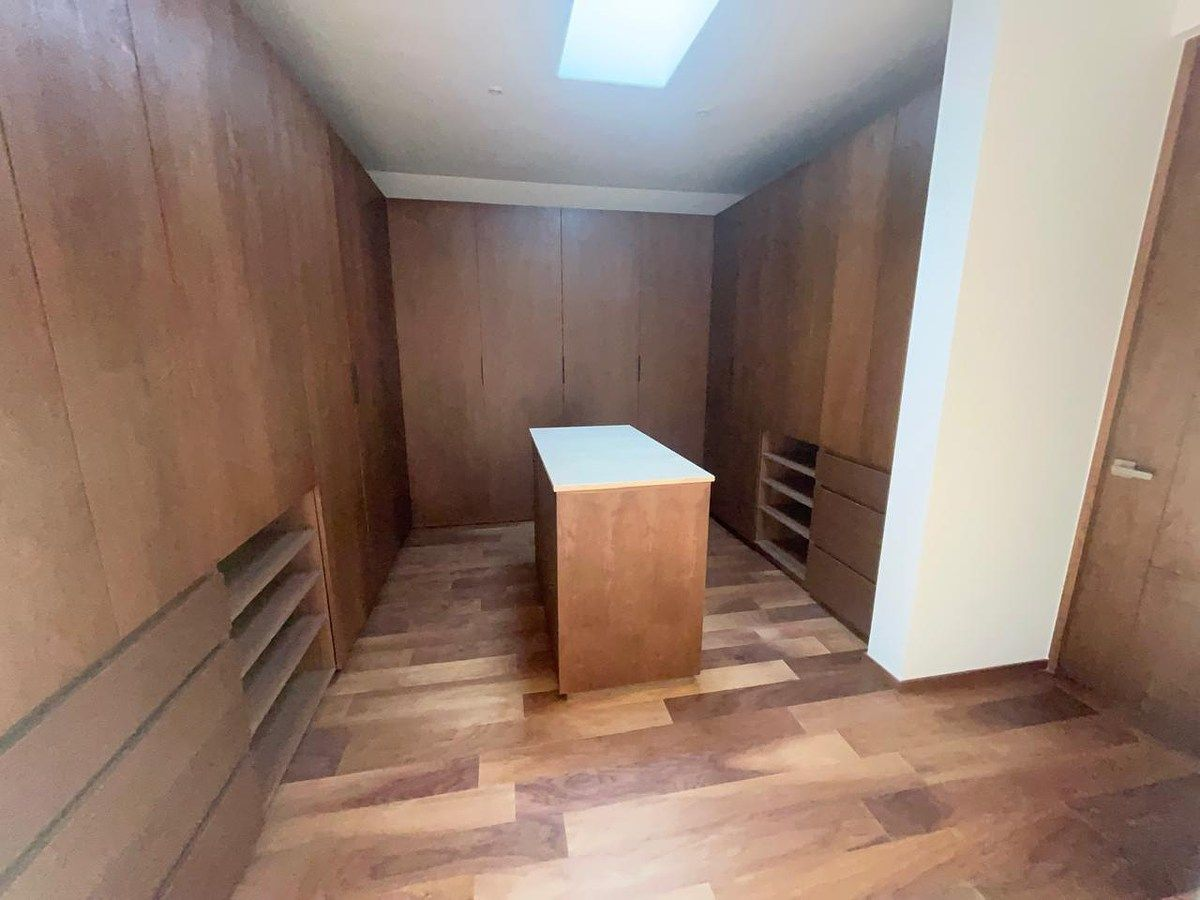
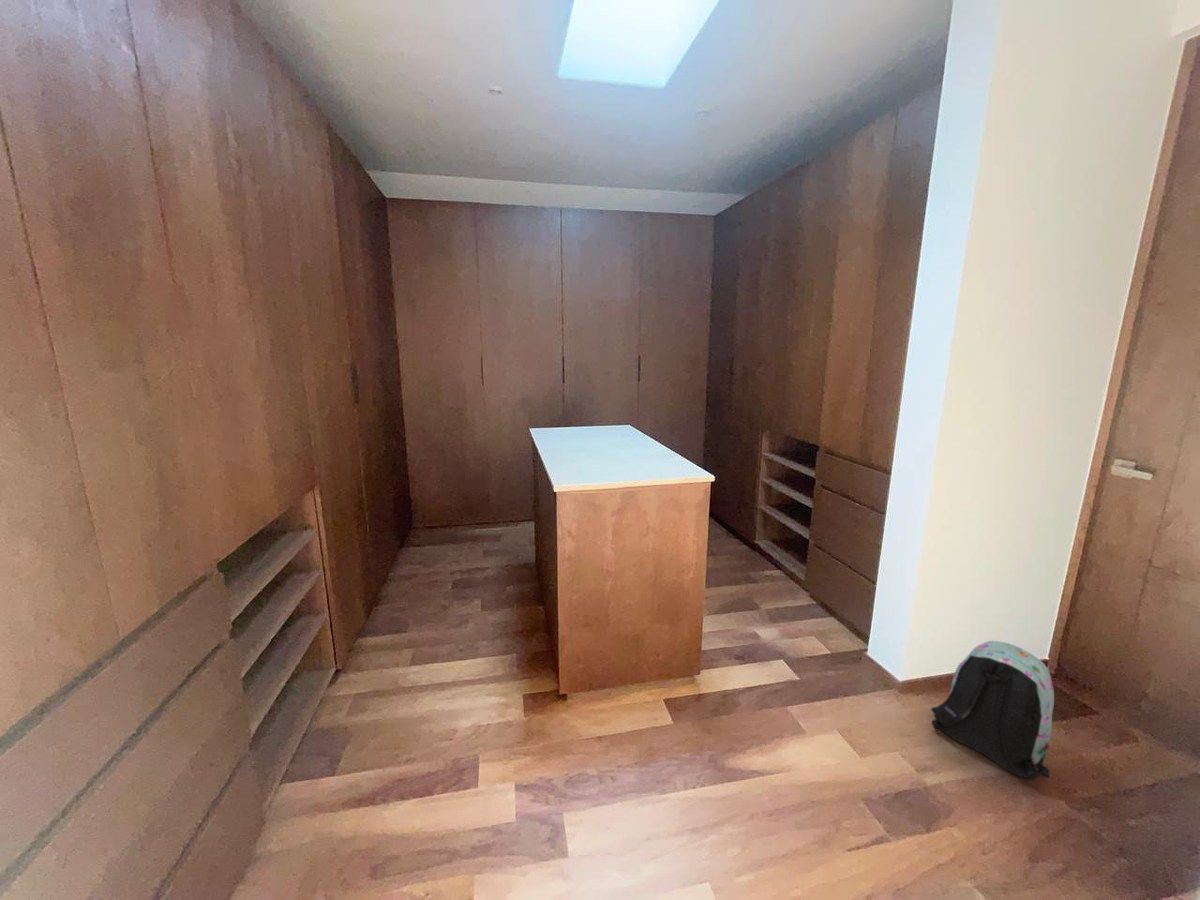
+ backpack (996, 698)
